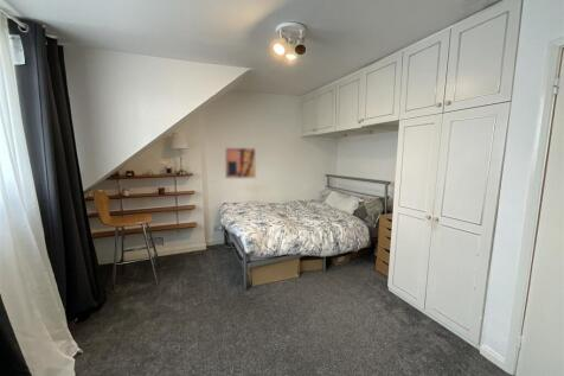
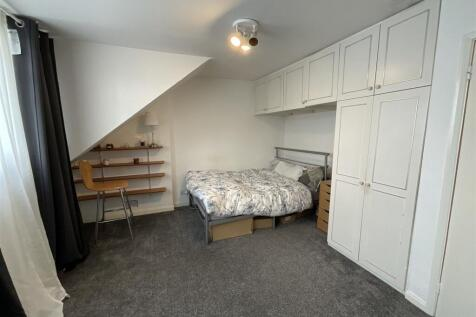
- wall art (239, 162)
